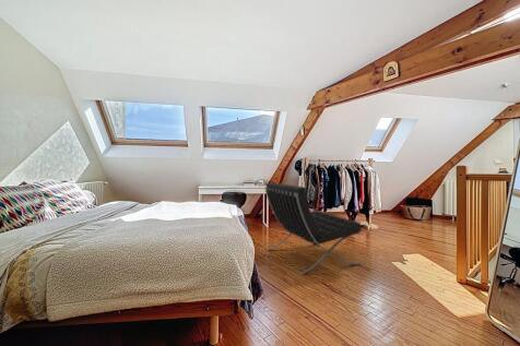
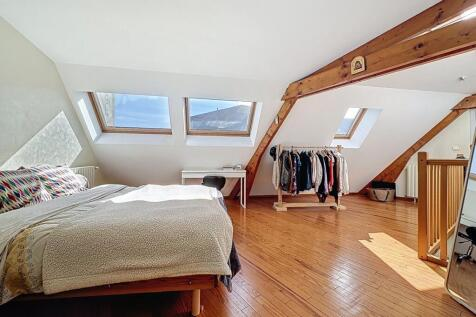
- lounge chair (309, 219)
